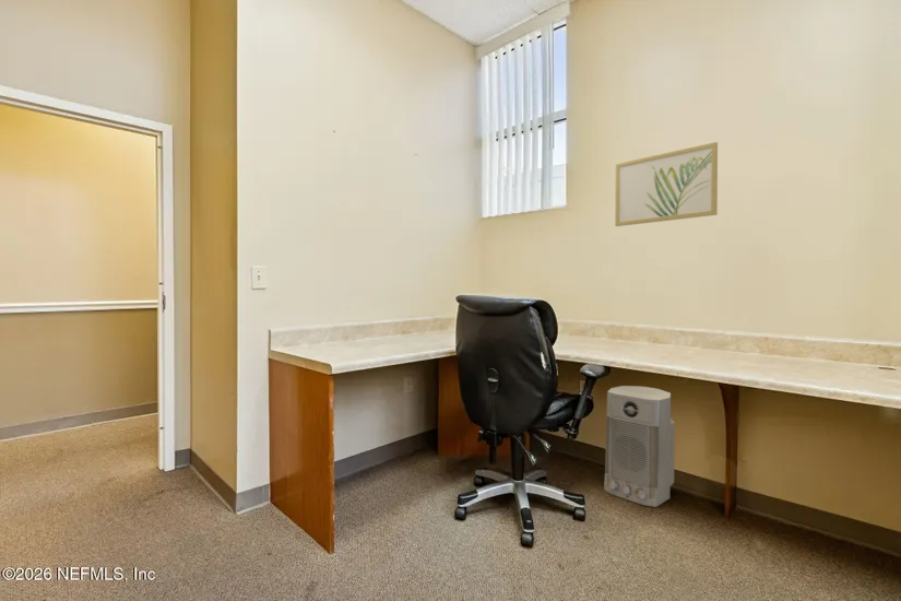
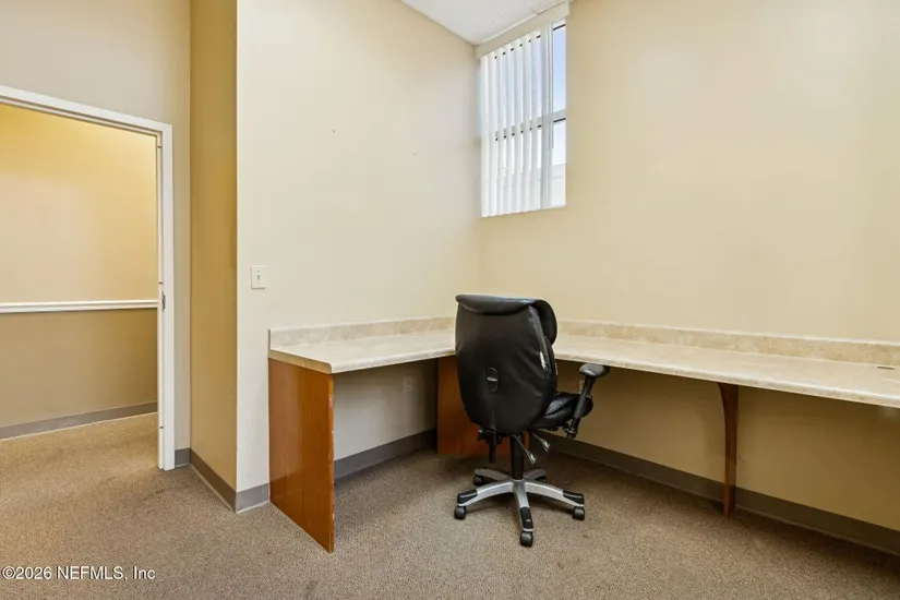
- wall art (662, 187)
- air purifier (639, 439)
